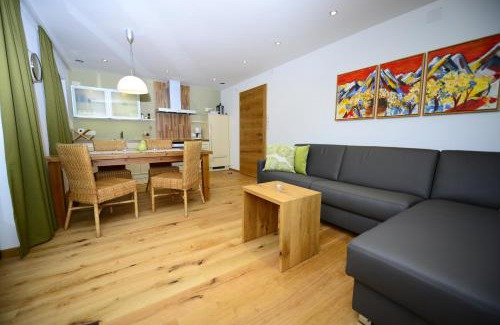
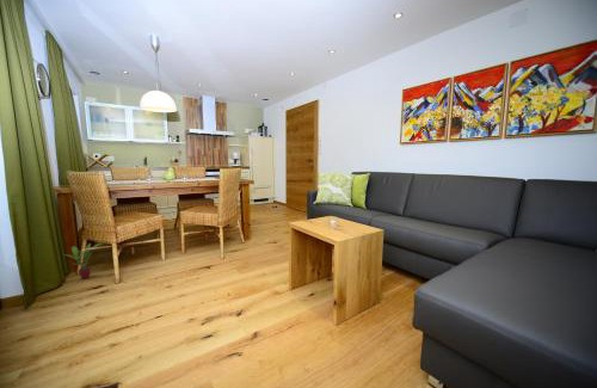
+ potted plant (86, 261)
